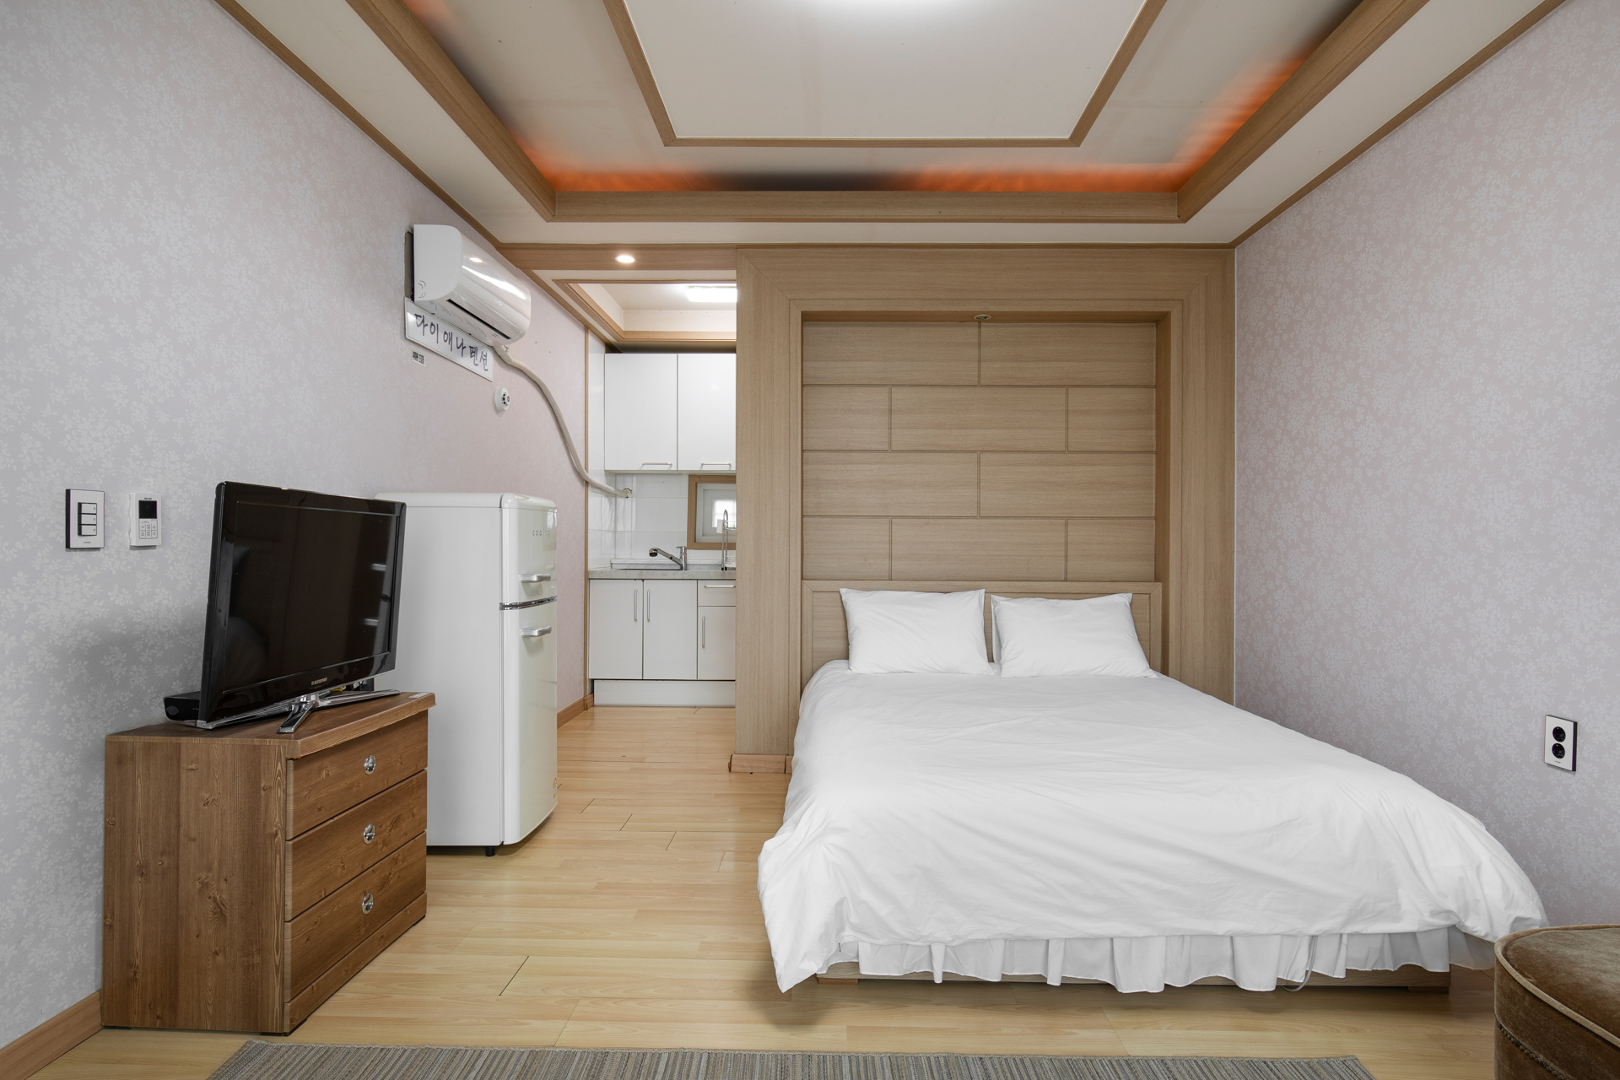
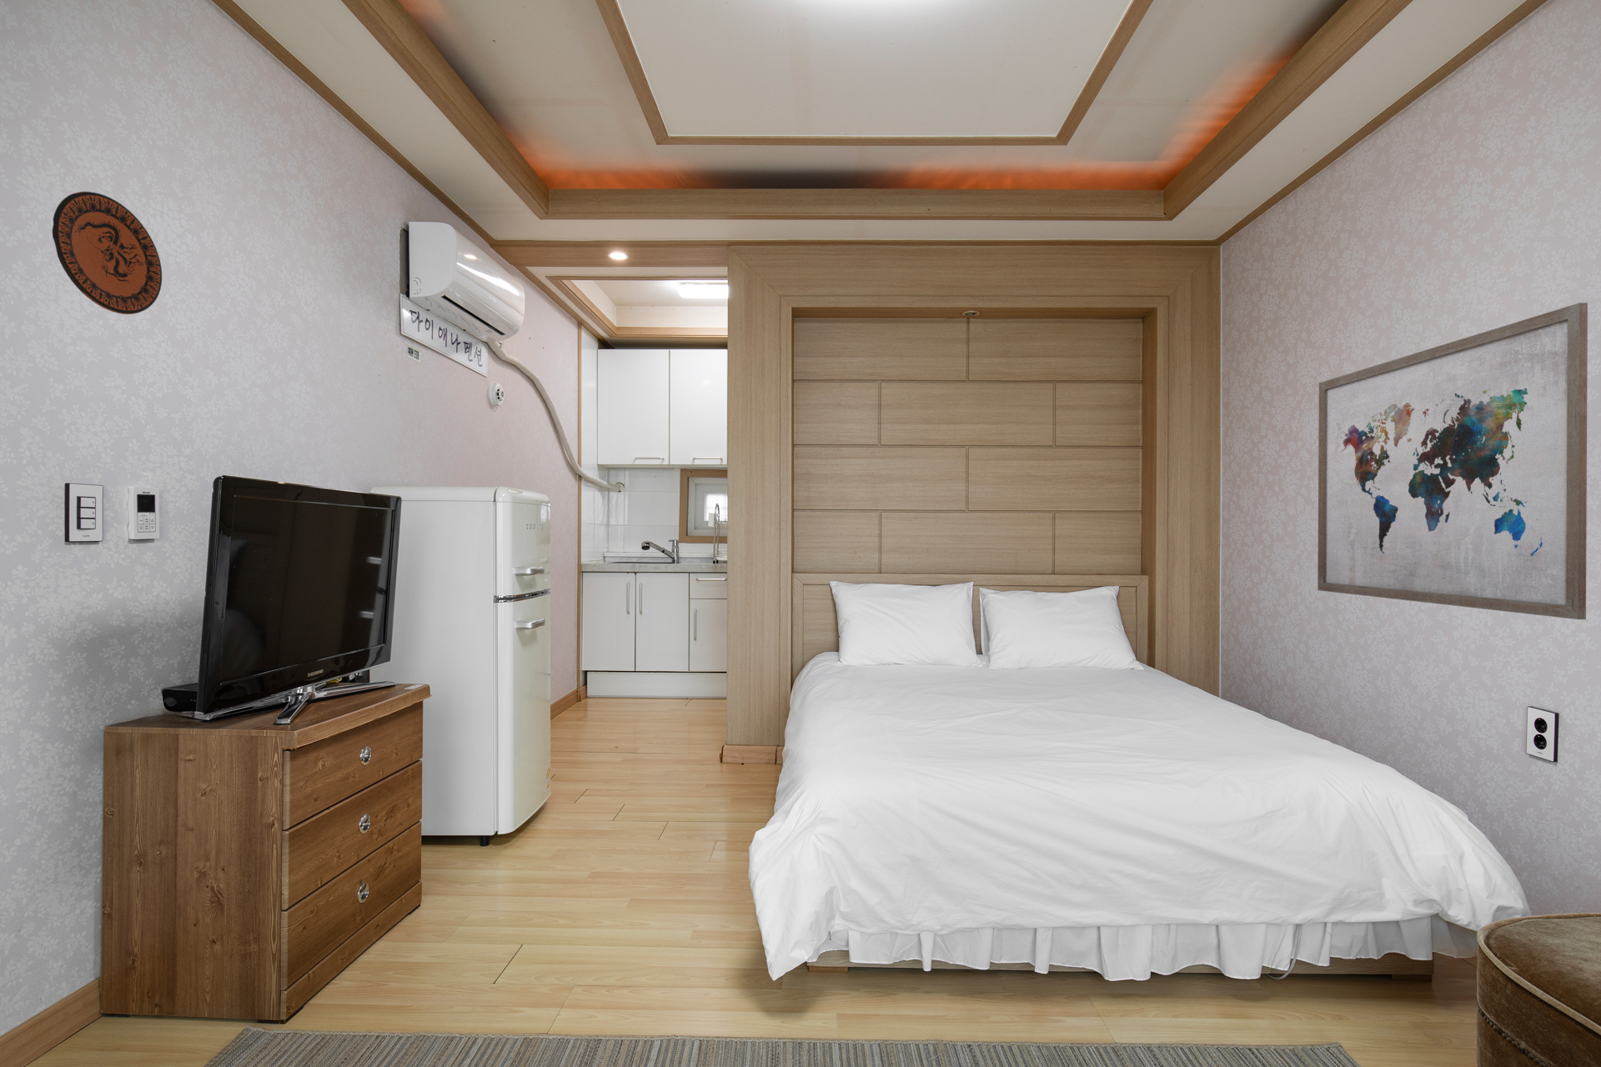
+ wall art (1425, 476)
+ decorative plate (108, 255)
